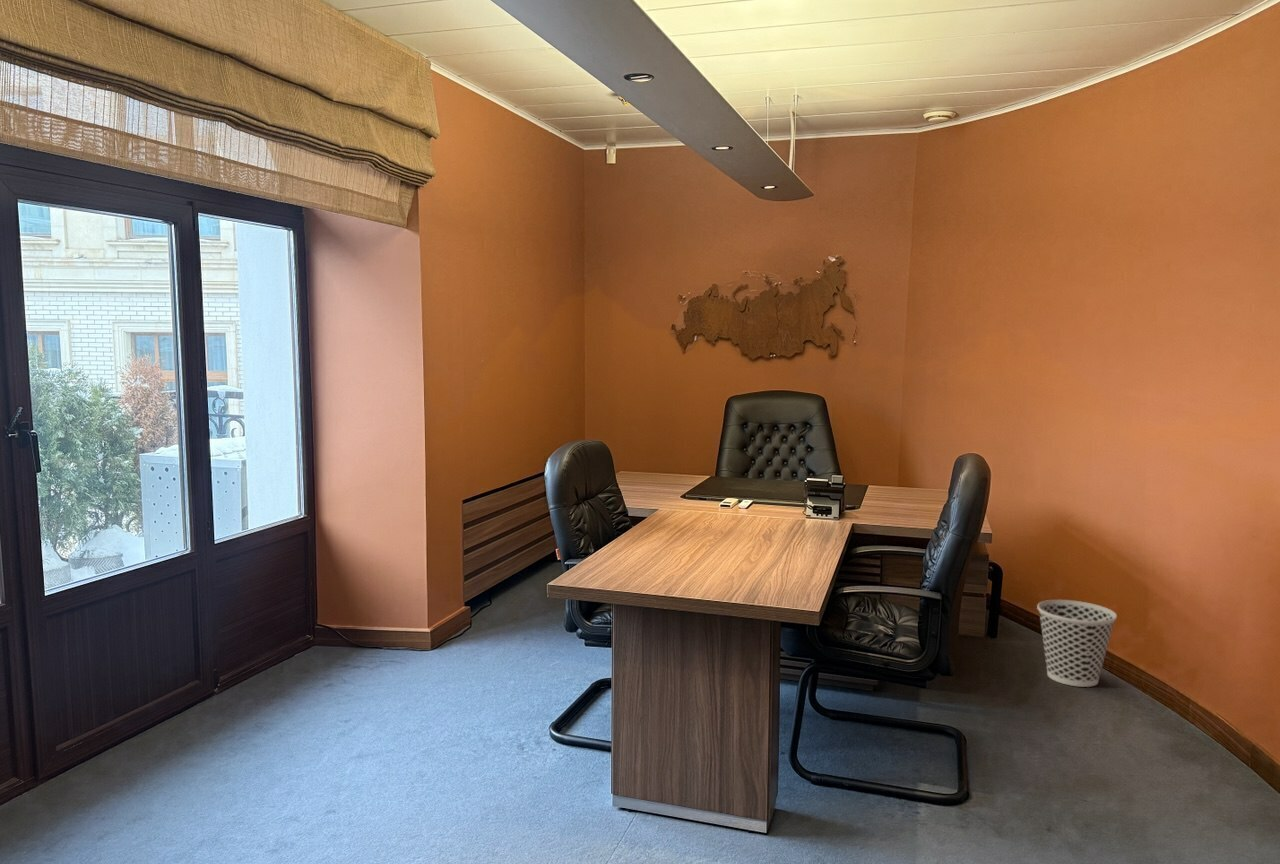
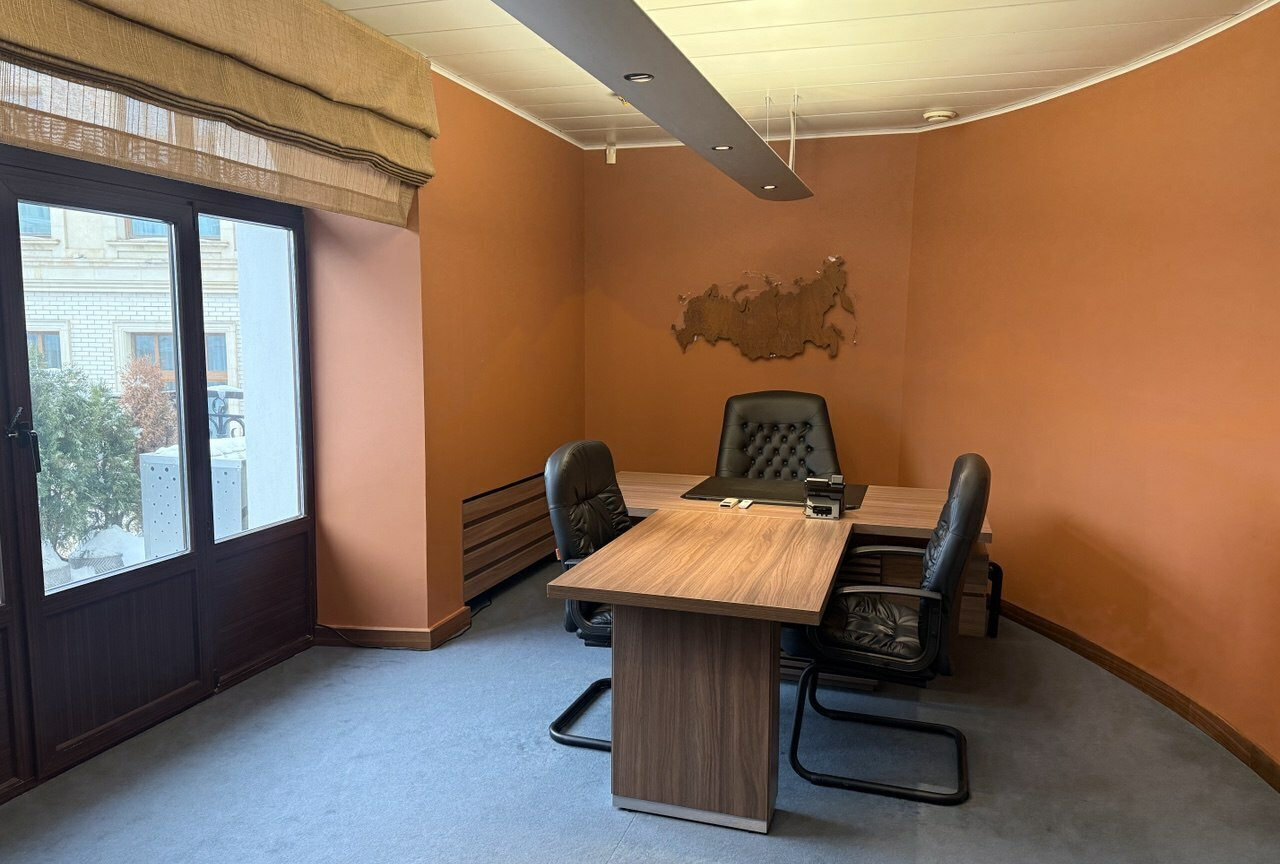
- wastebasket (1074, 644)
